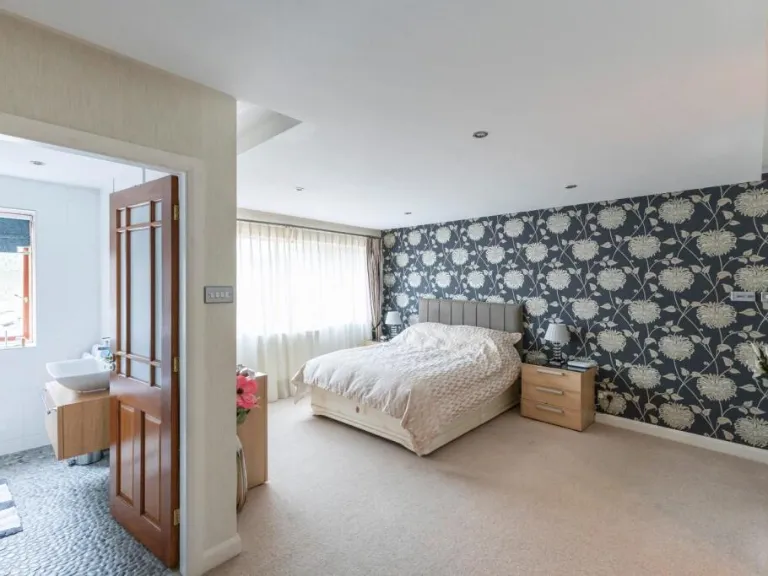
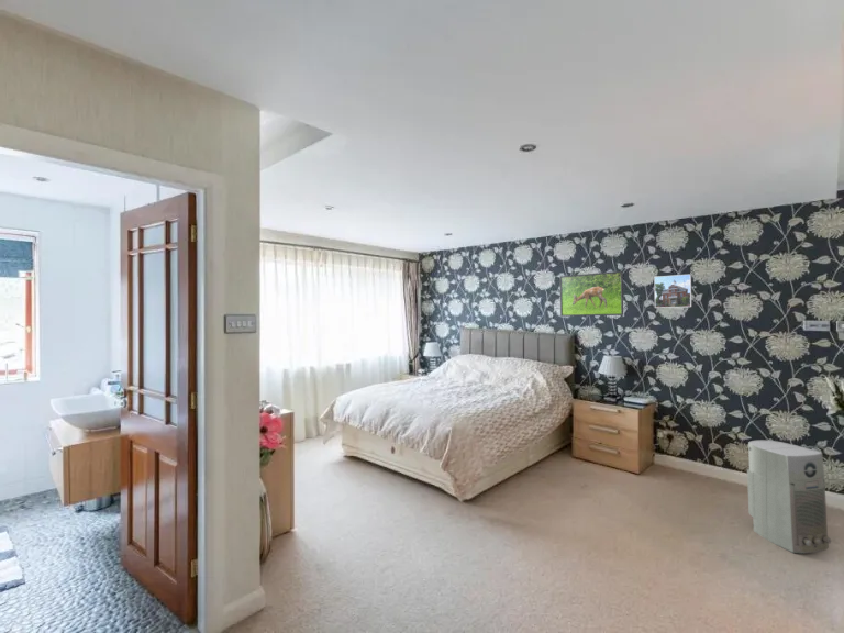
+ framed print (671, 291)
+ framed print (590, 295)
+ air purifier (784, 492)
